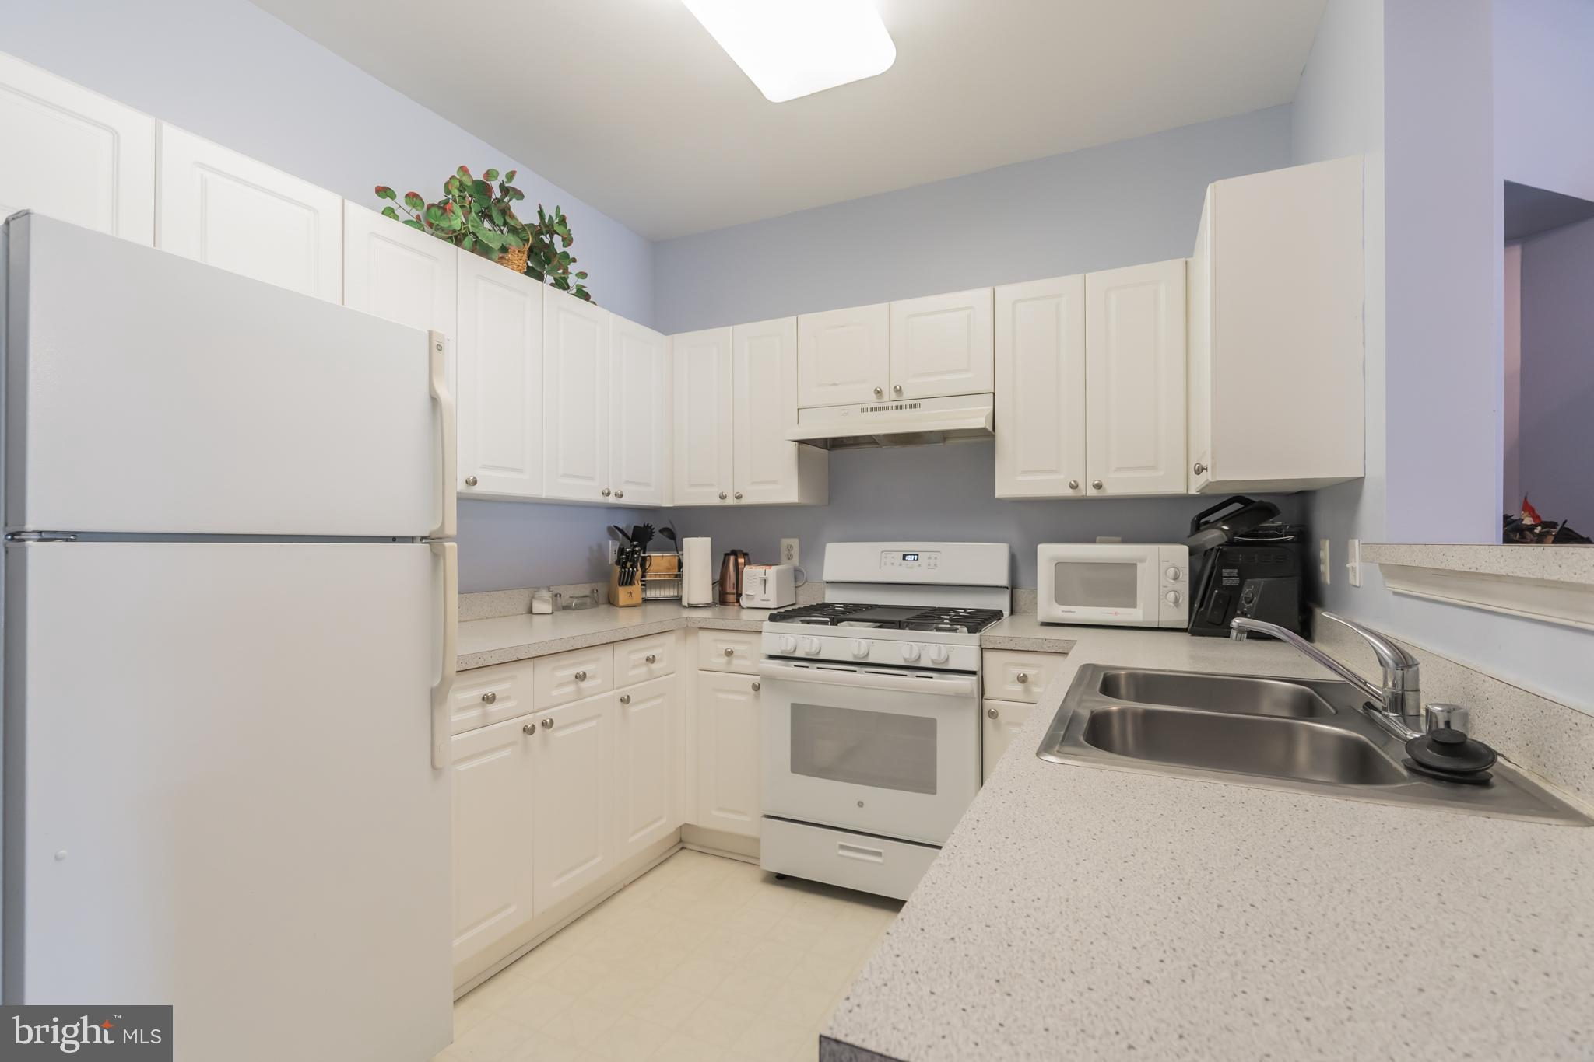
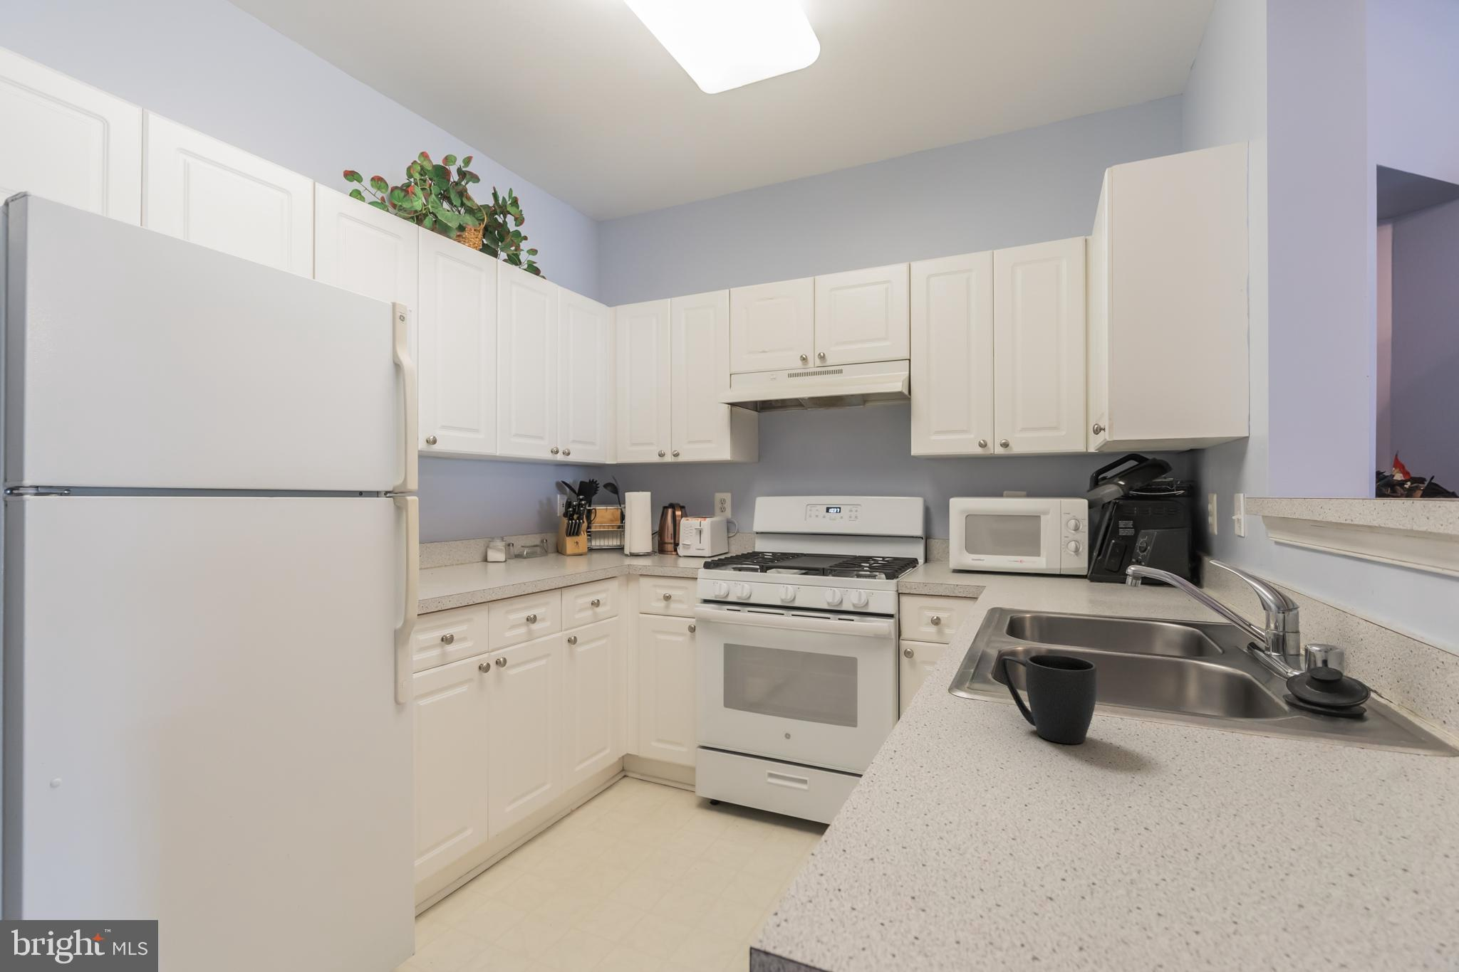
+ mug (1045, 695)
